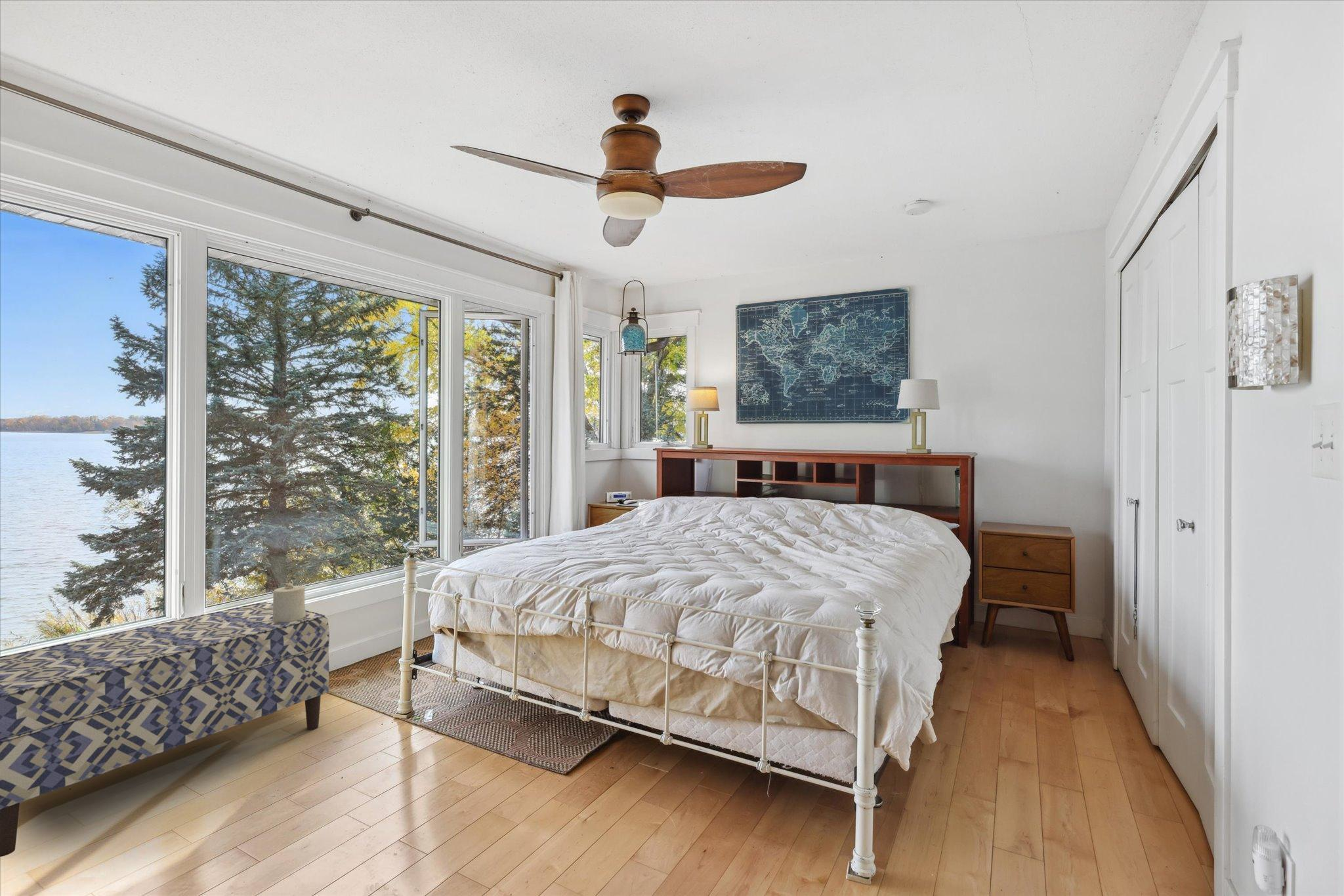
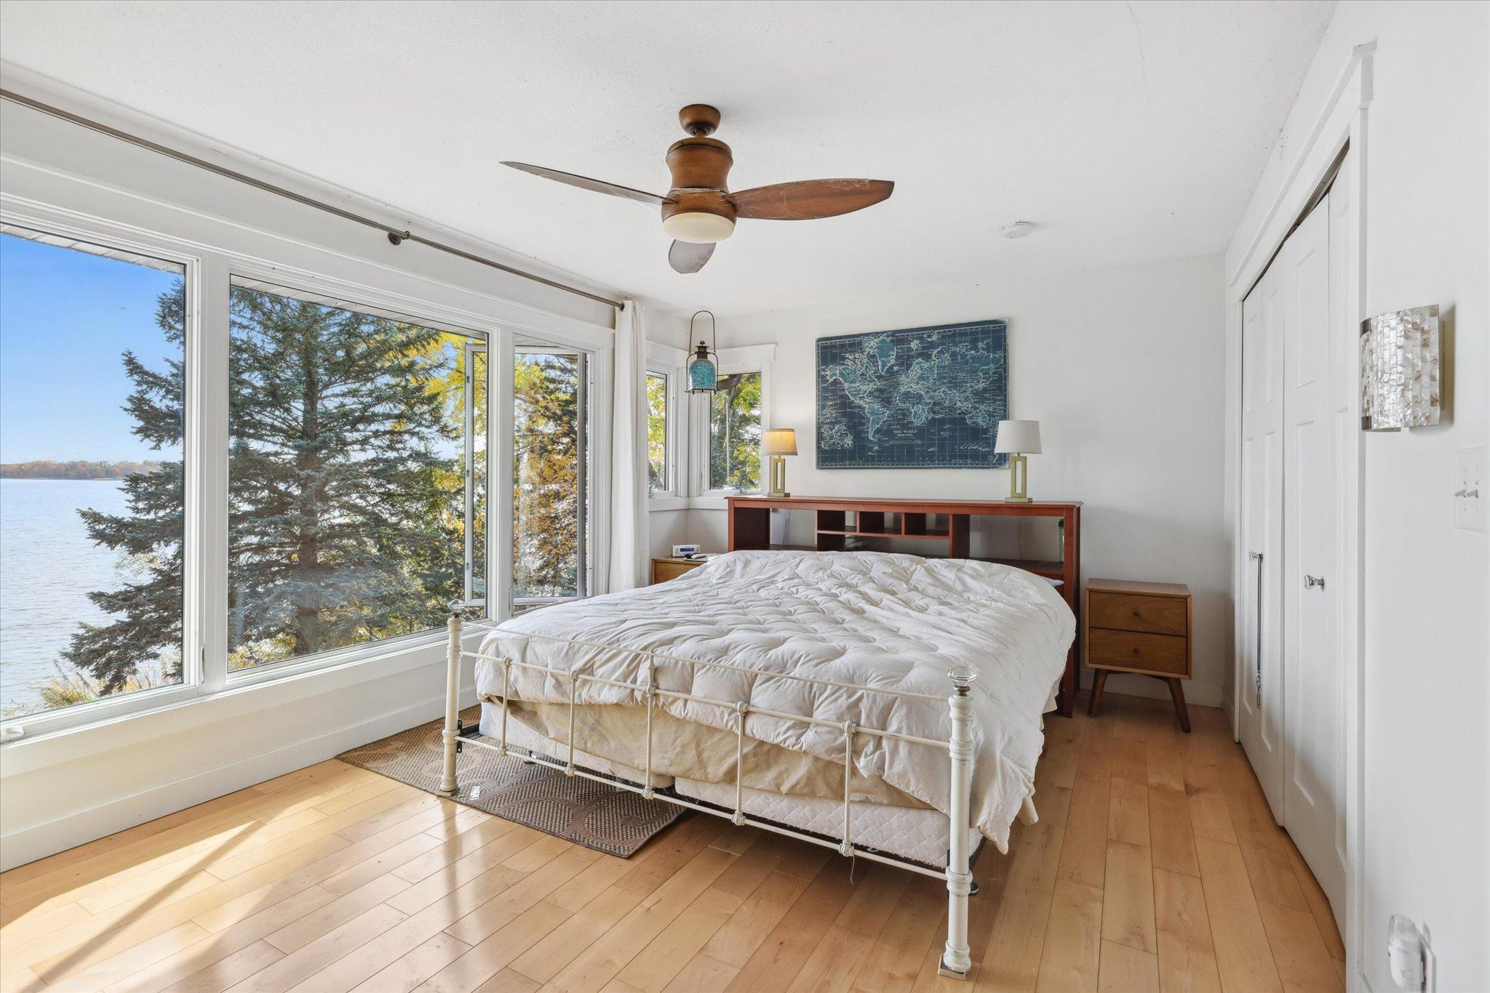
- bench (161, 702)
- candle (289, 600)
